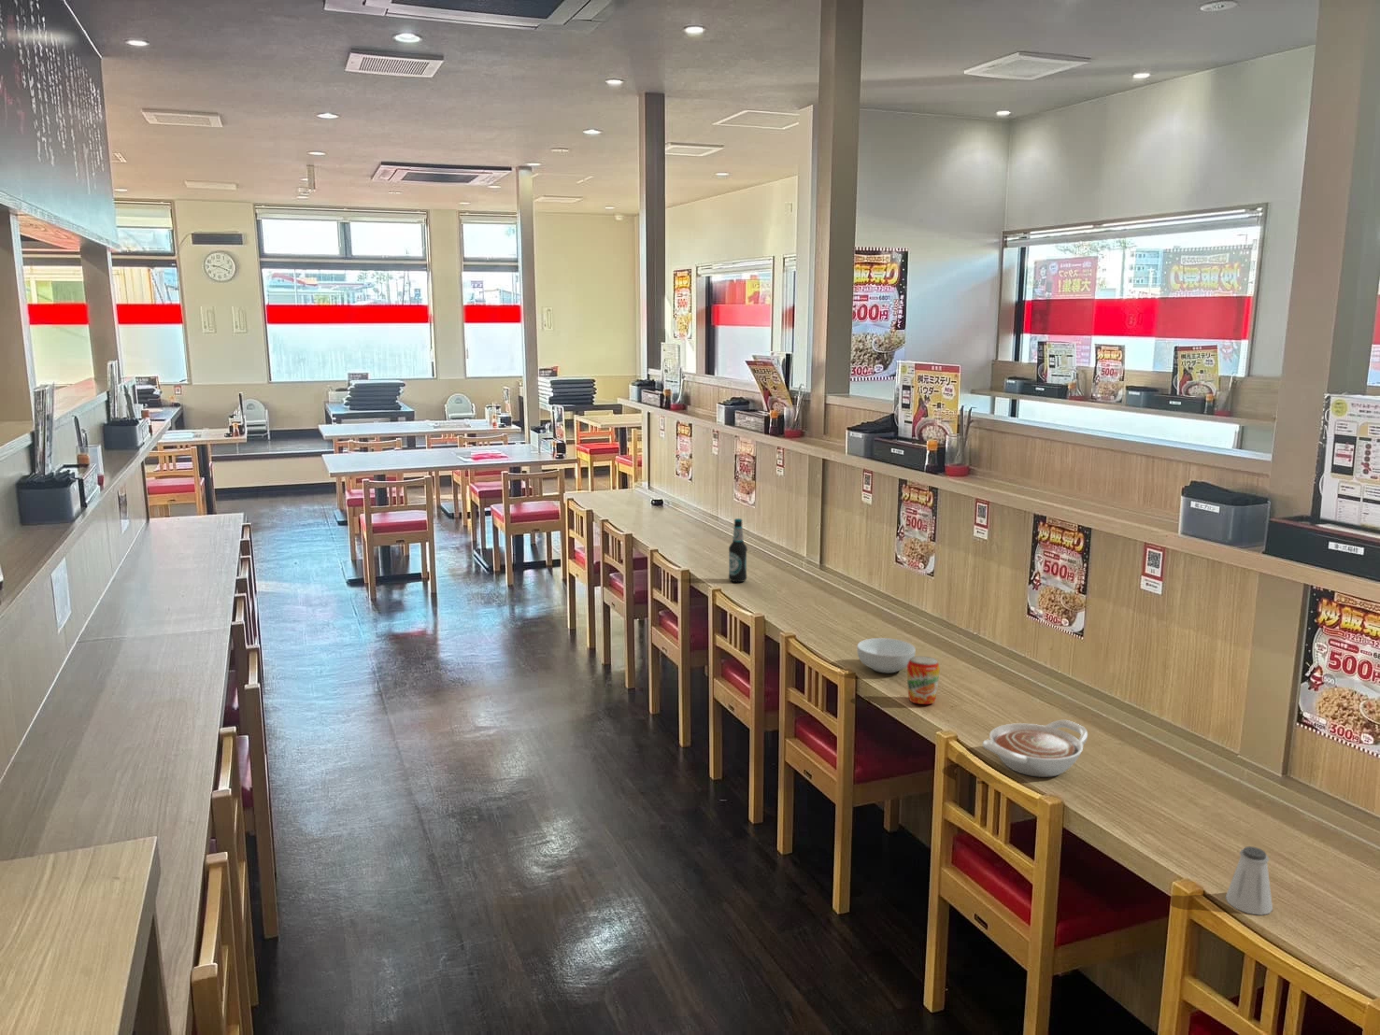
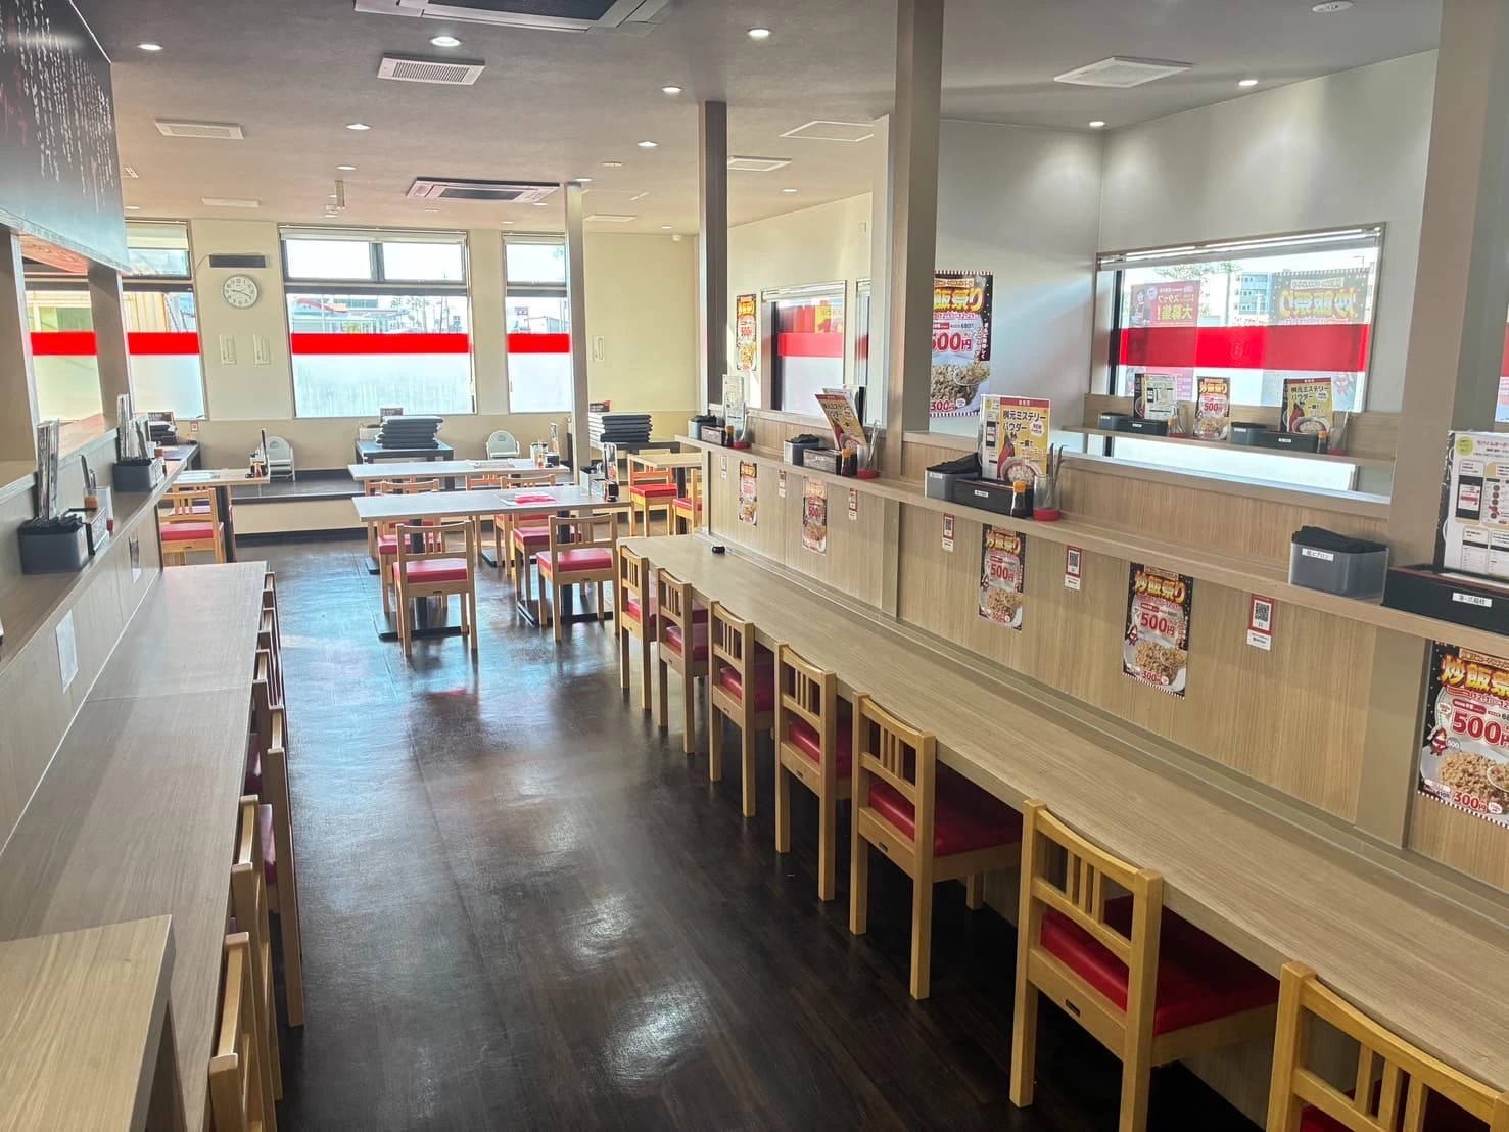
- saltshaker (1251, 877)
- bottle (737, 549)
- bowl (1034, 748)
- beverage can (922, 681)
- cereal bowl (885, 657)
